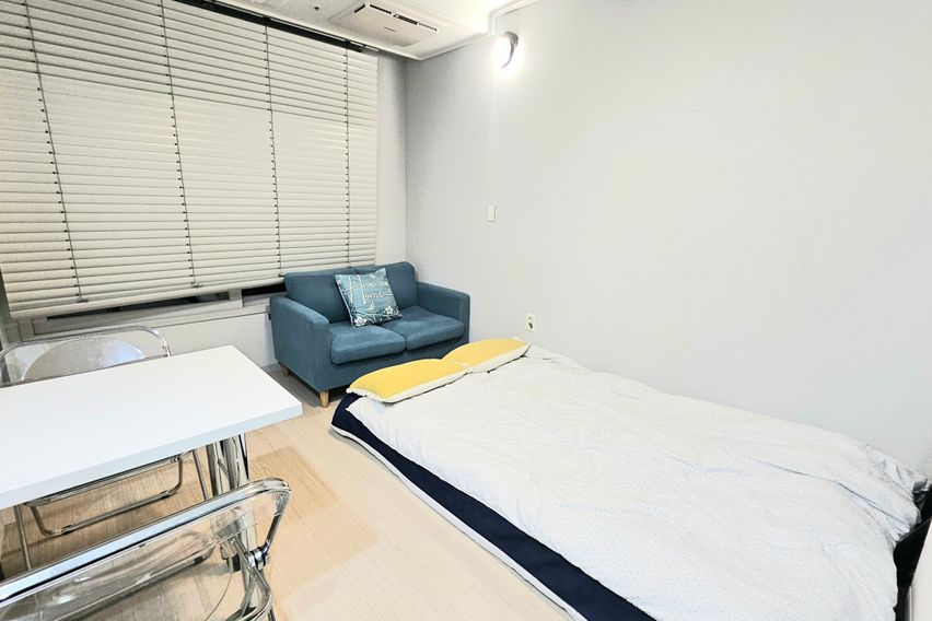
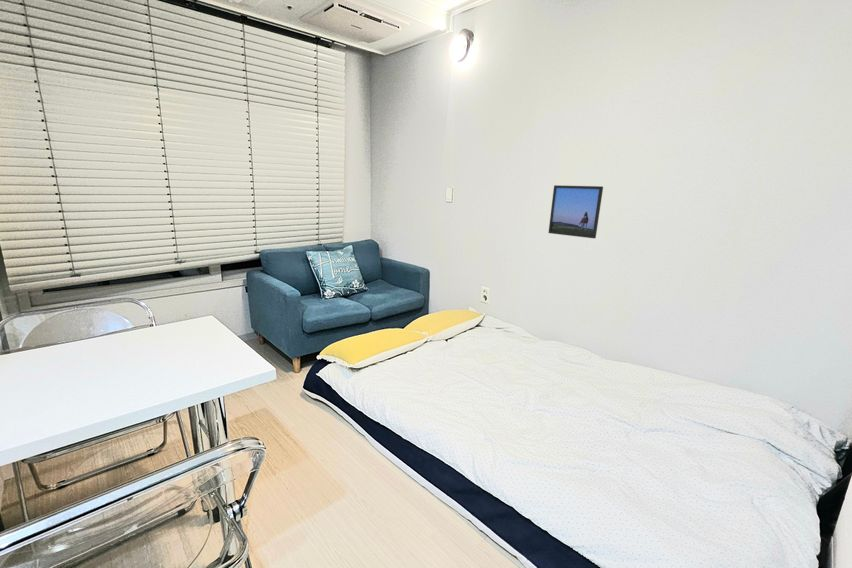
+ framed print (574, 211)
